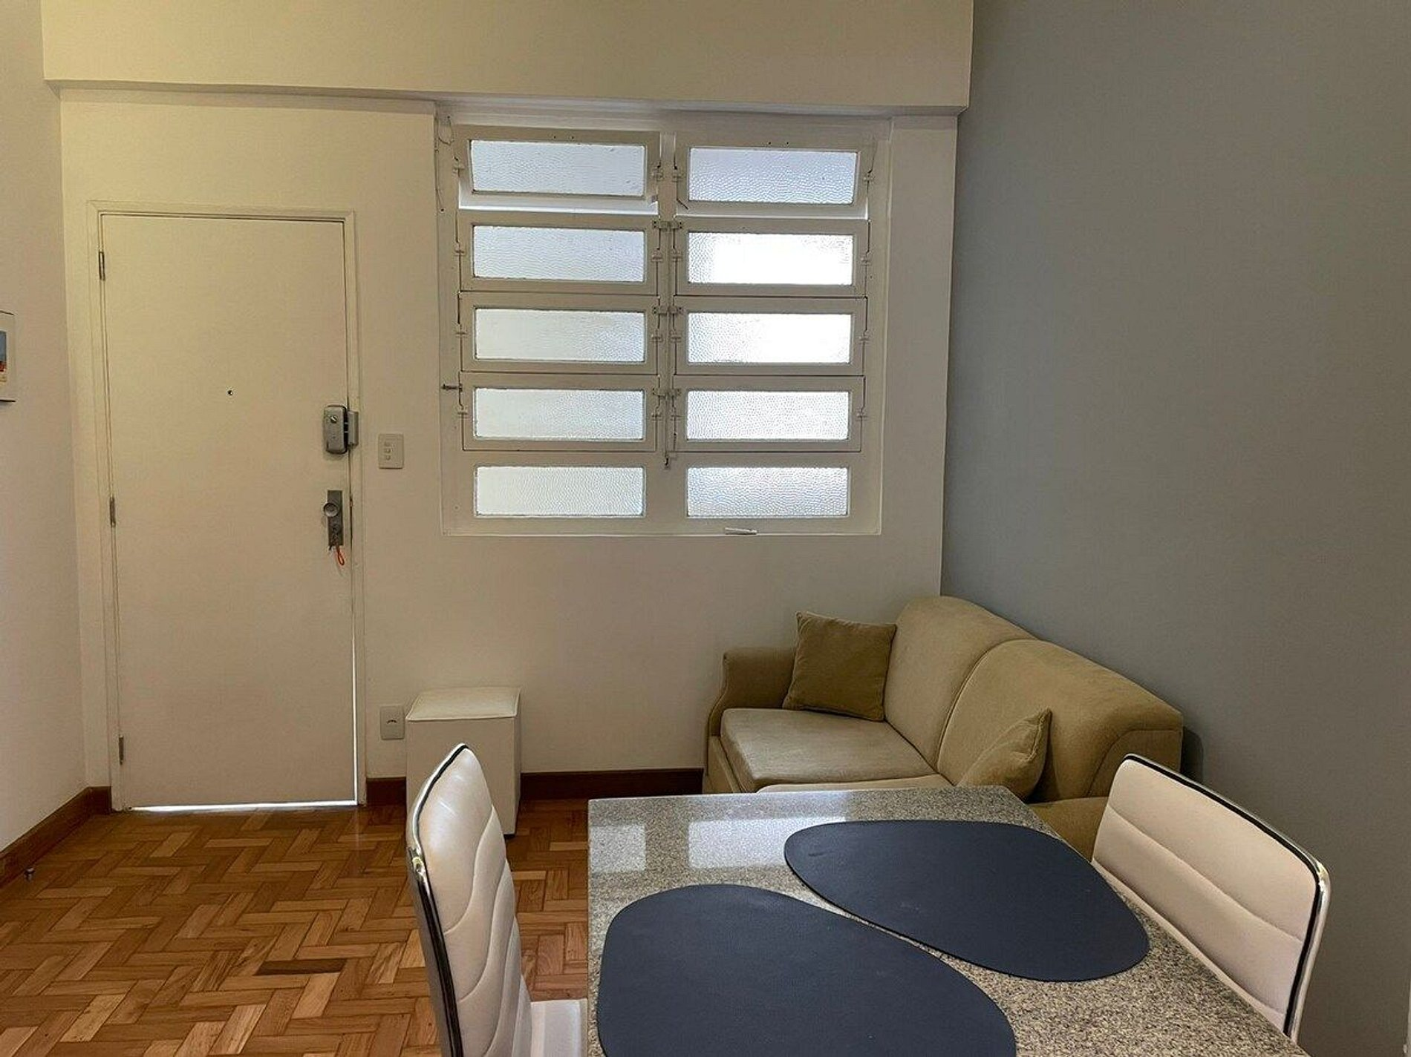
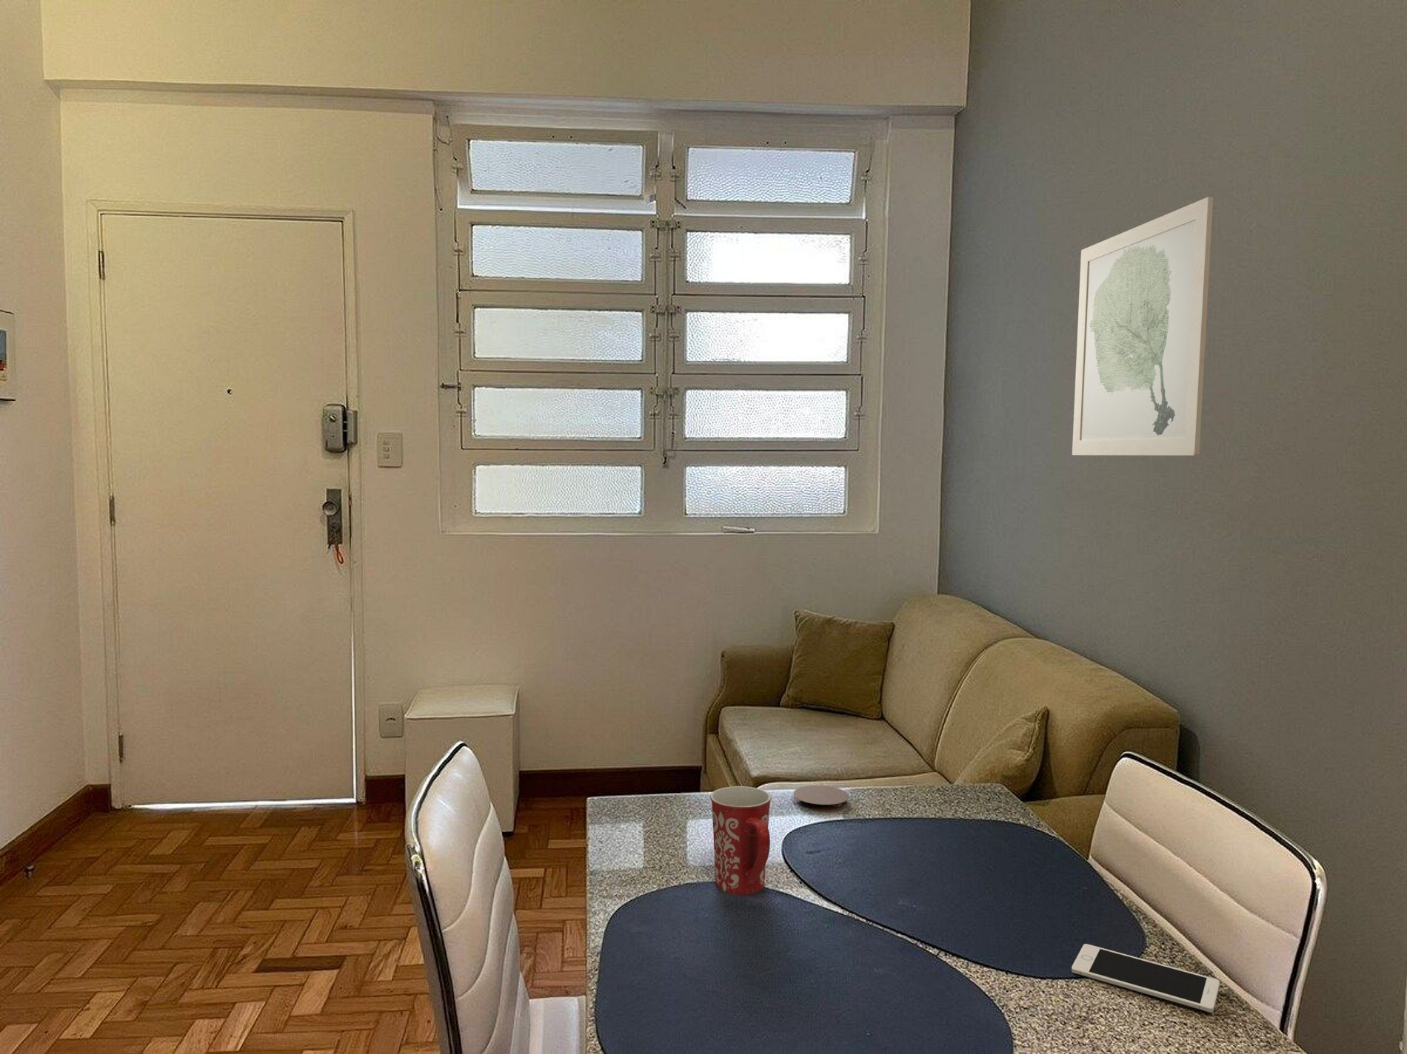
+ coaster (821, 798)
+ cell phone (1144, 975)
+ wall art (1133, 342)
+ mug (744, 845)
